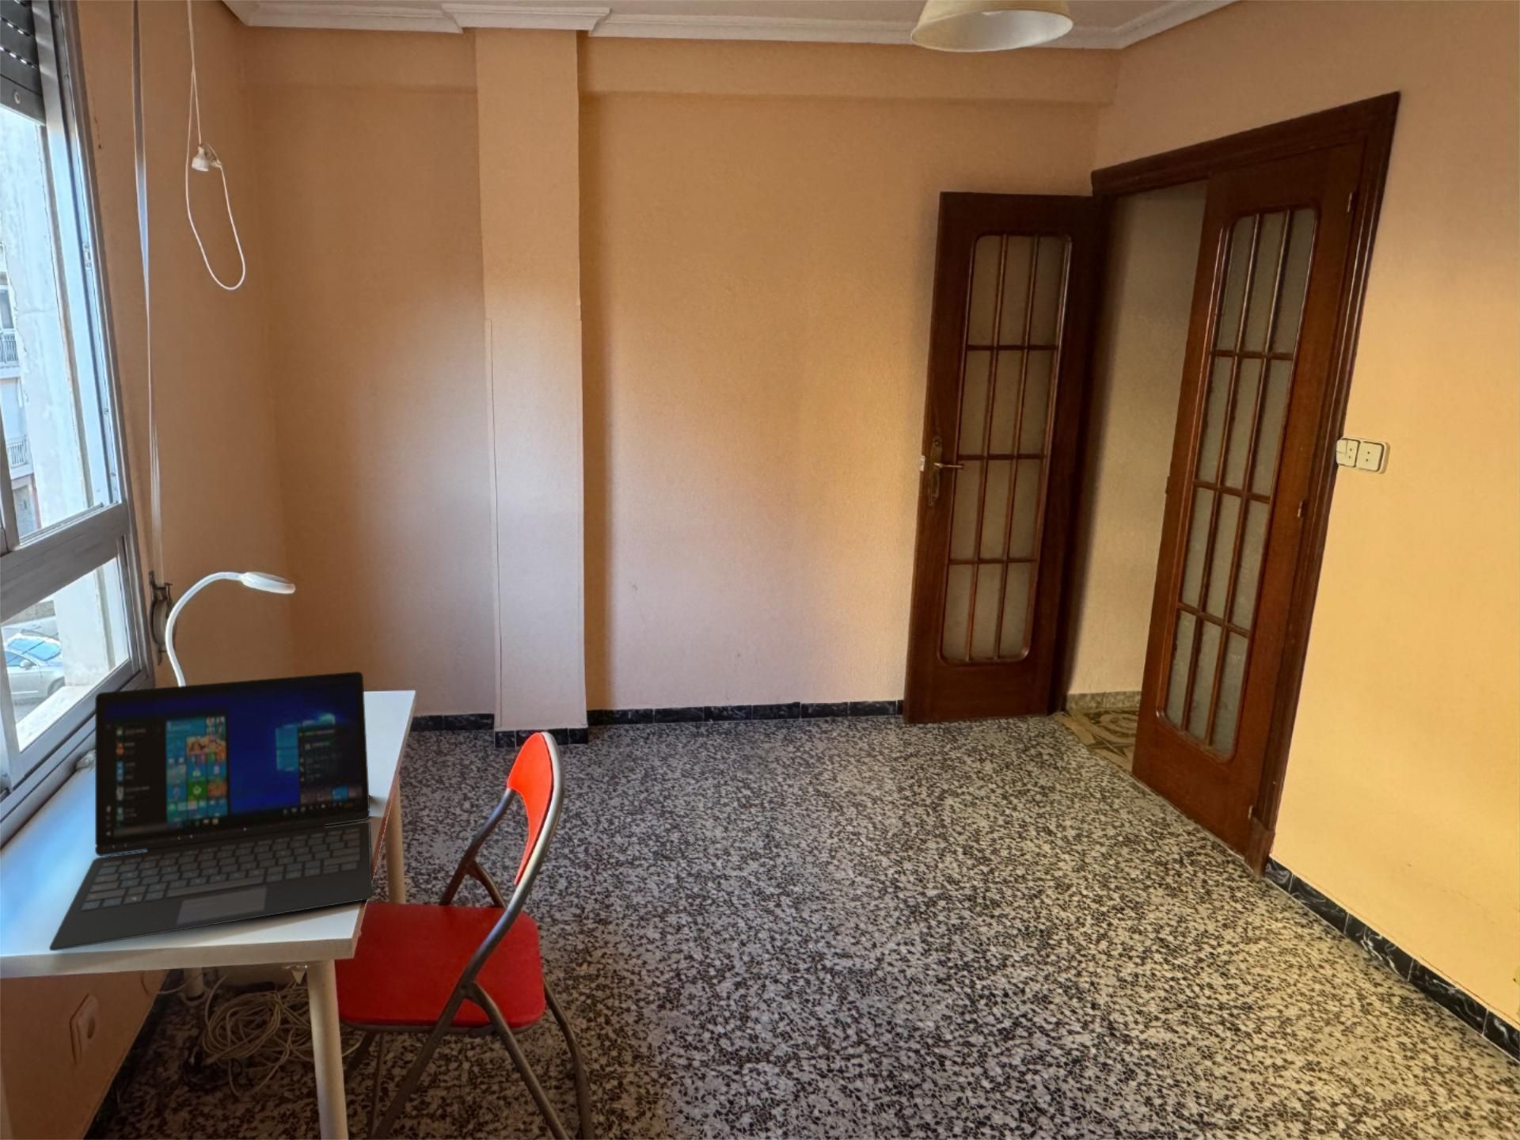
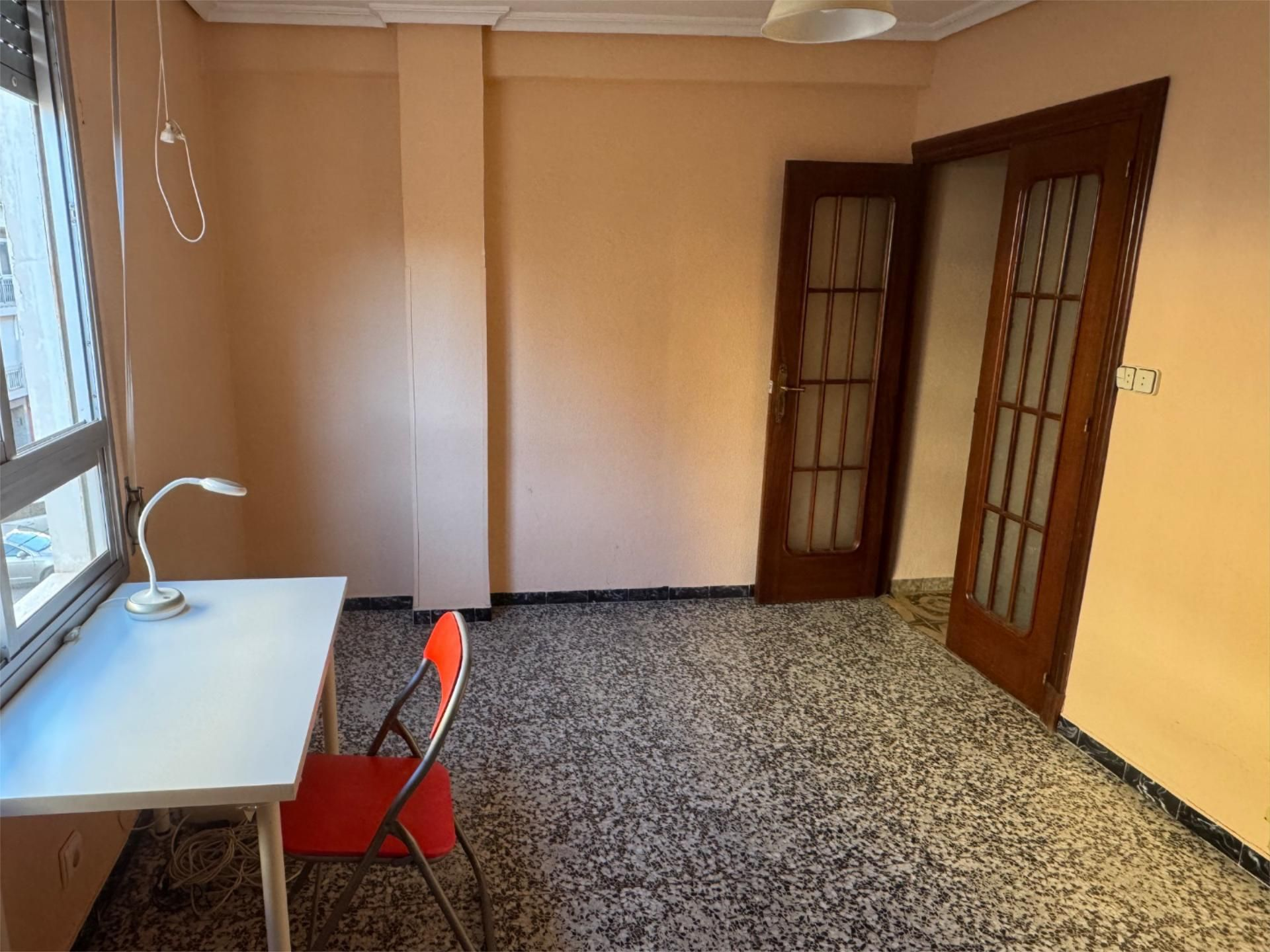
- laptop (227, 790)
